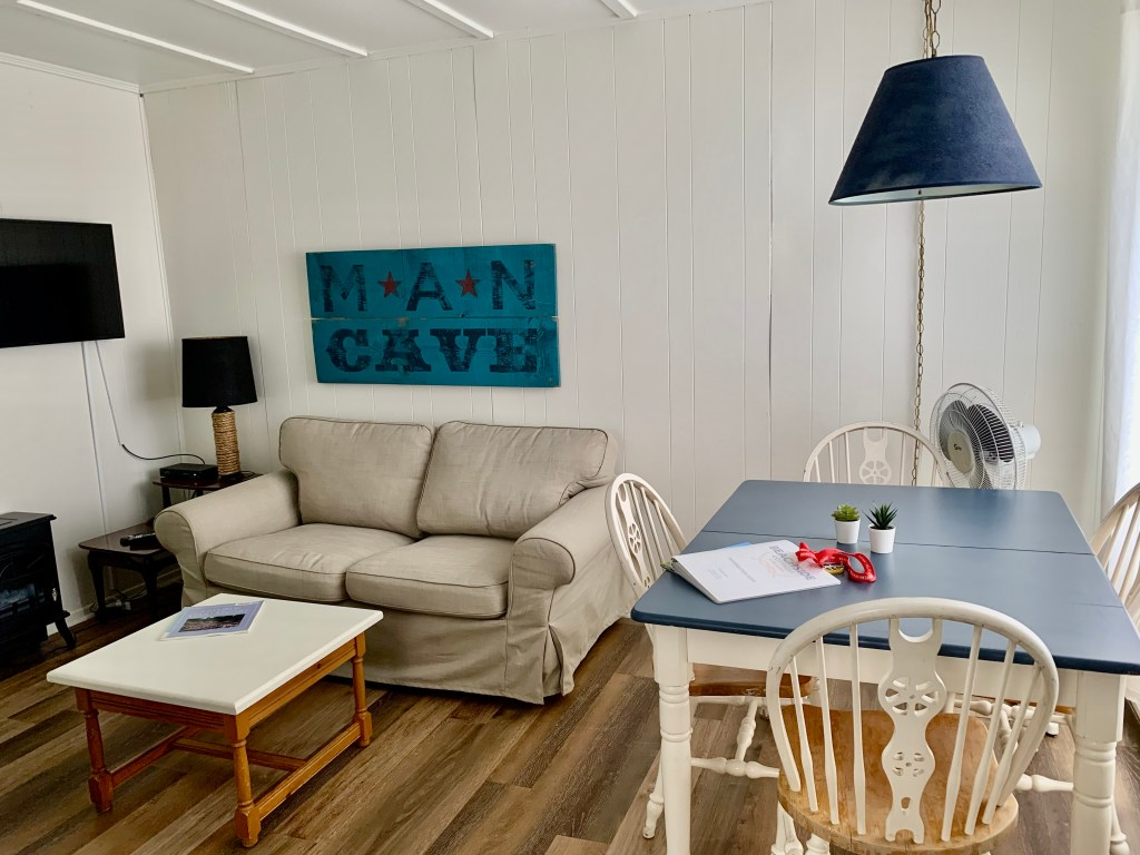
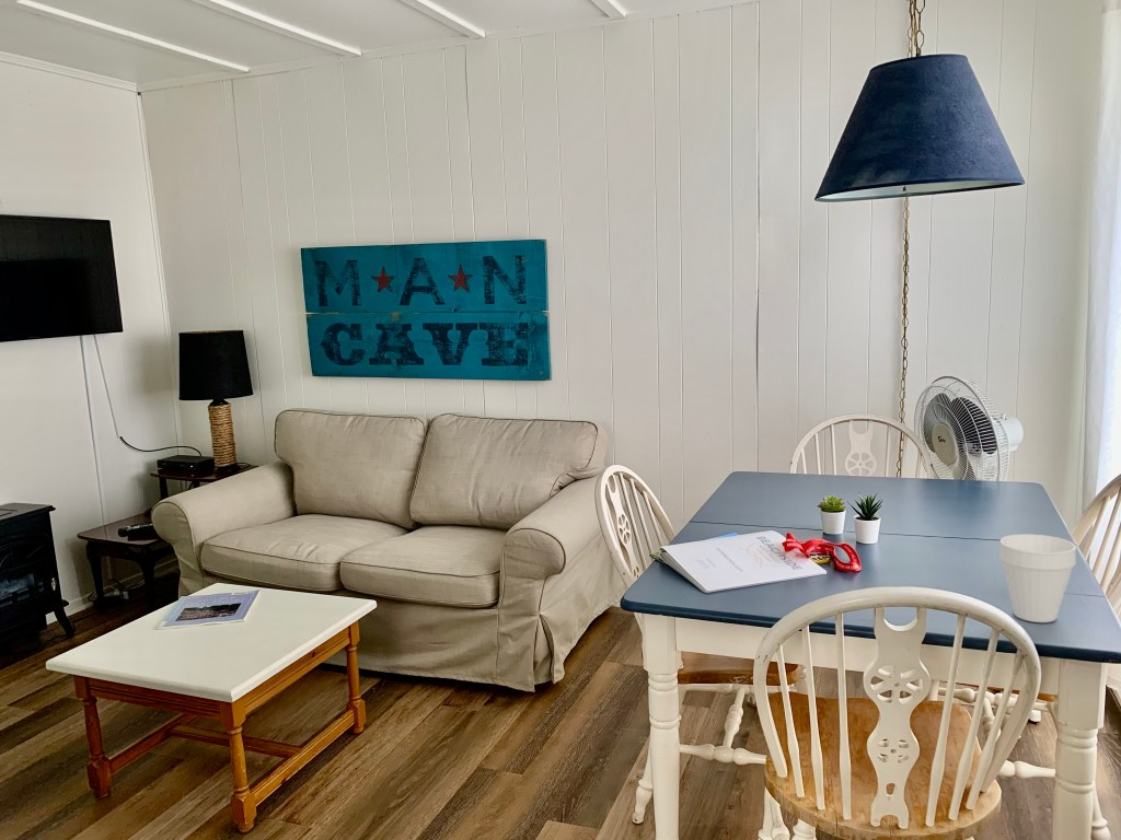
+ cup (1036, 579)
